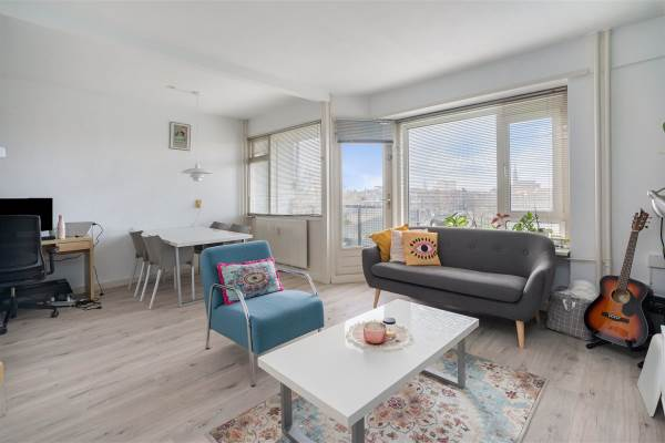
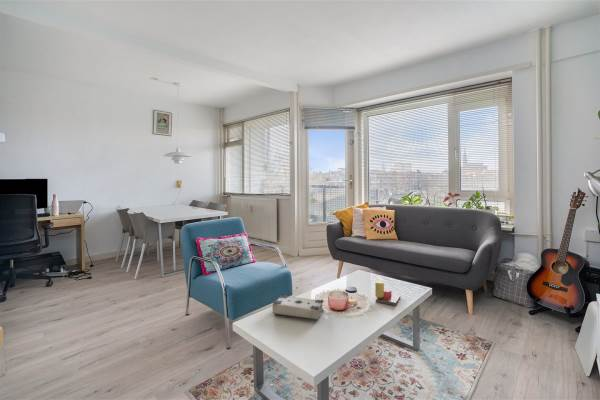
+ candle (387, 291)
+ book (298, 306)
